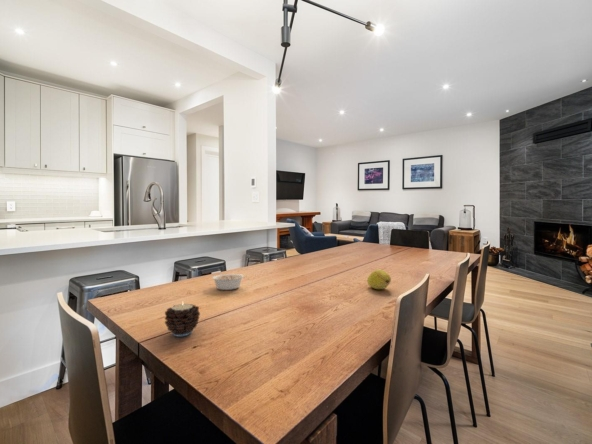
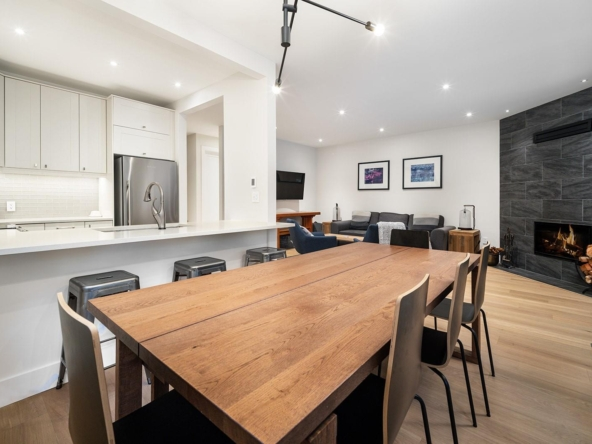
- legume (229, 280)
- candle (182, 317)
- fruit (379, 279)
